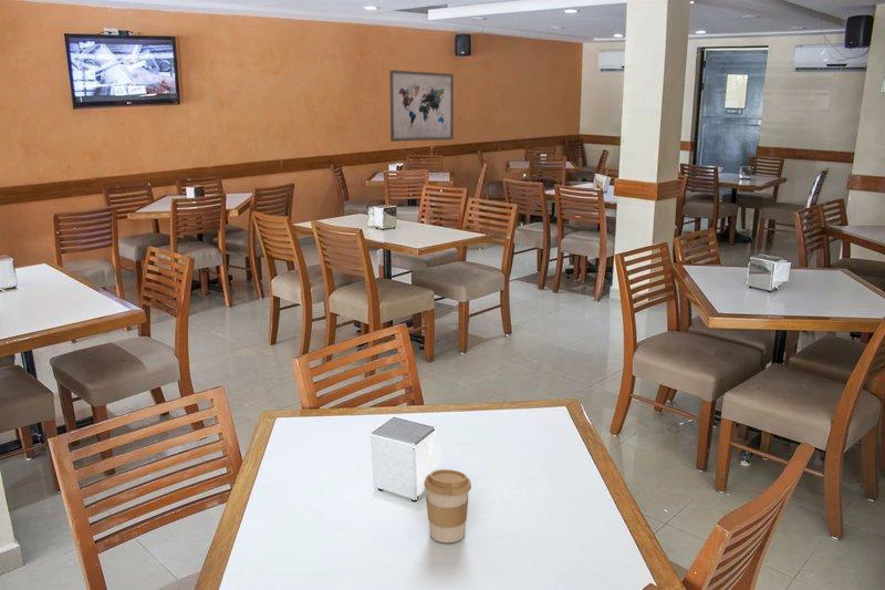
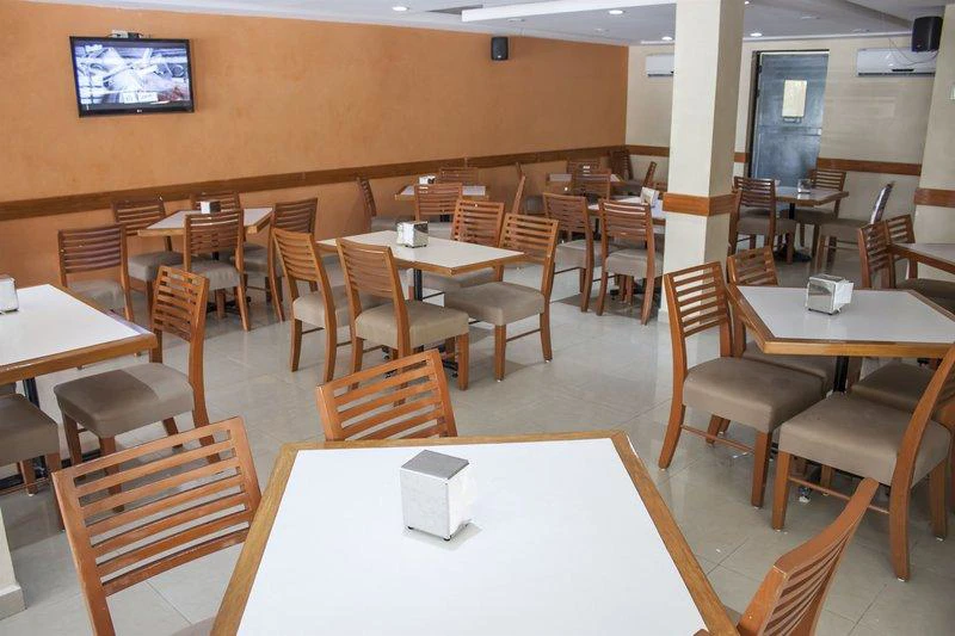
- coffee cup (447, 504)
- wall art (423, 106)
